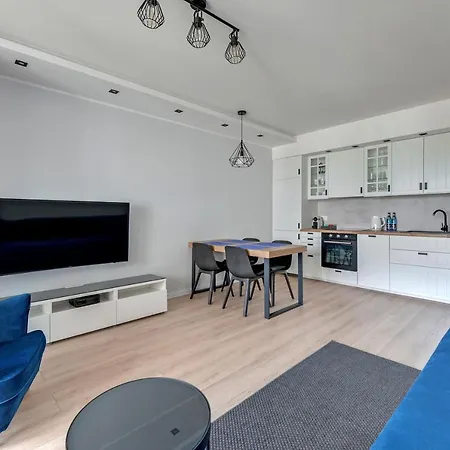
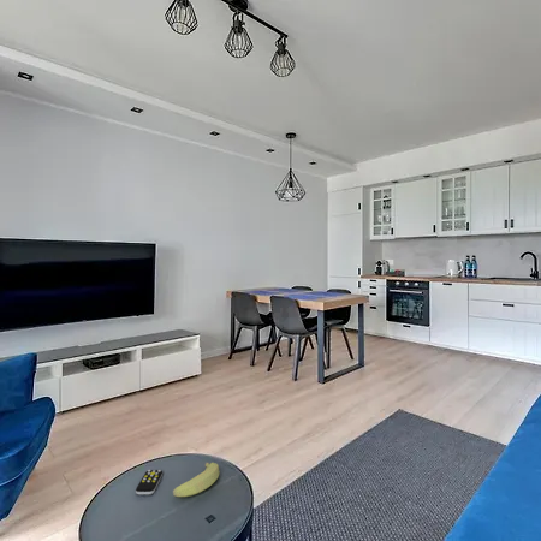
+ banana (198, 475)
+ remote control (149, 481)
